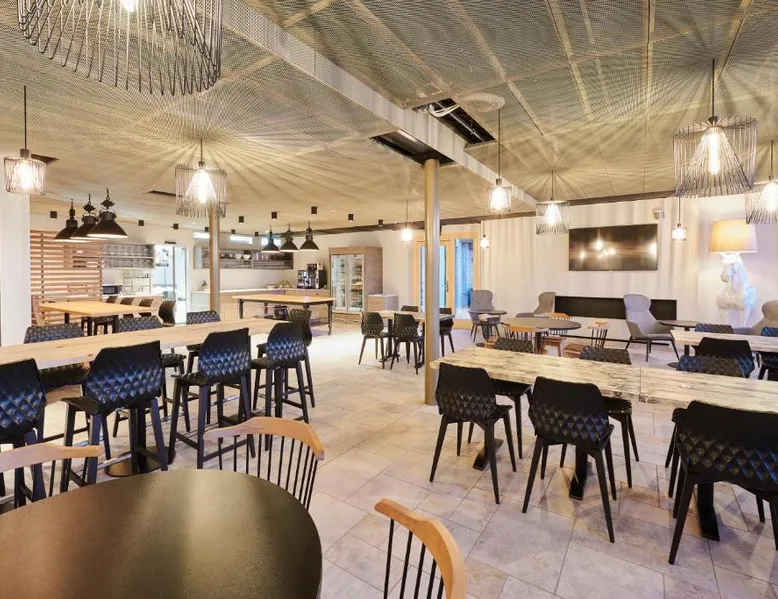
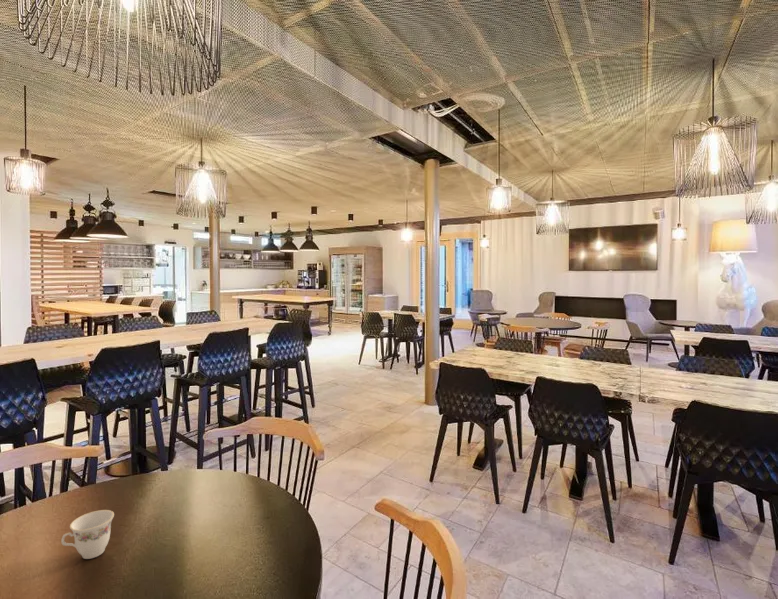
+ teacup (88, 537)
